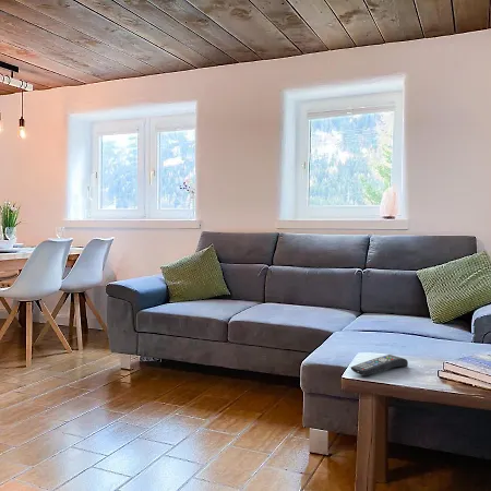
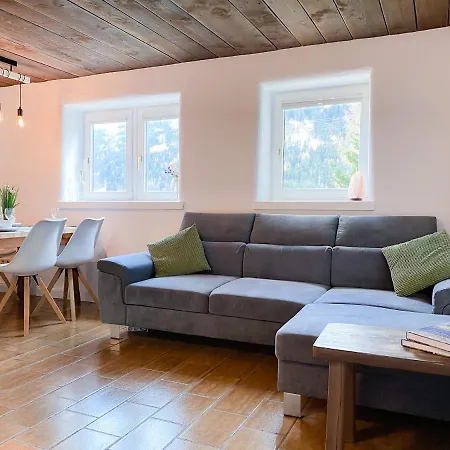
- remote control (380, 364)
